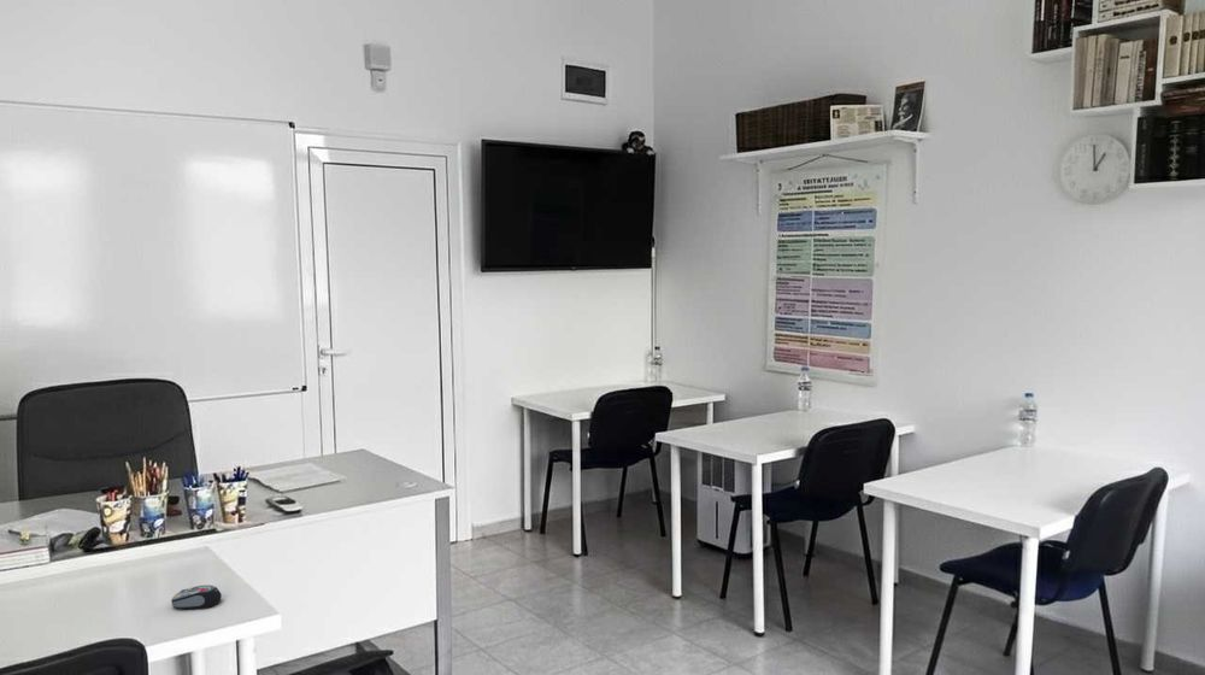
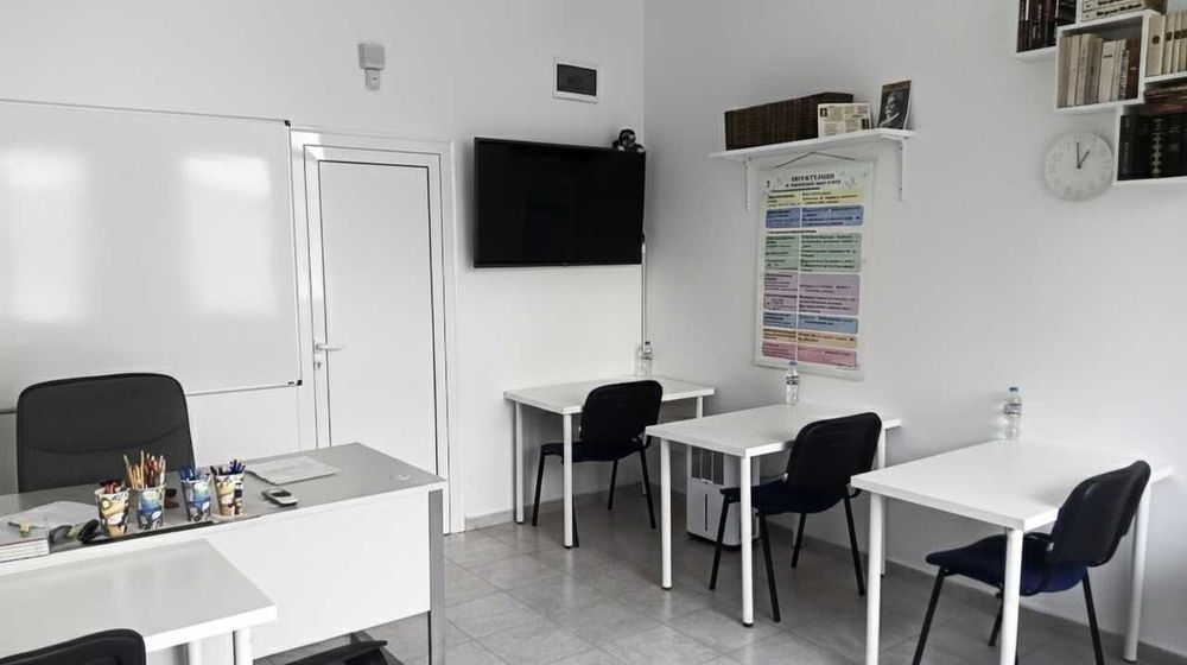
- computer mouse (196, 594)
